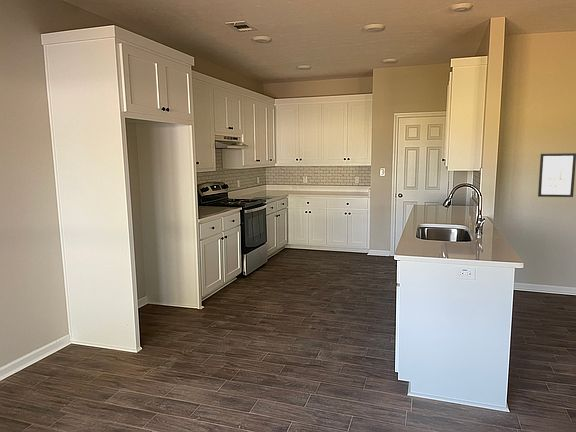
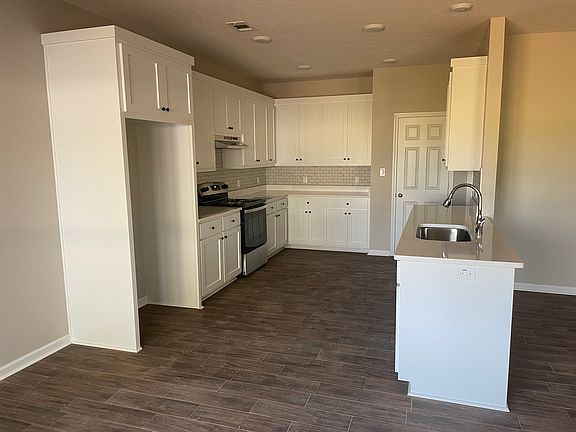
- wall art (556, 175)
